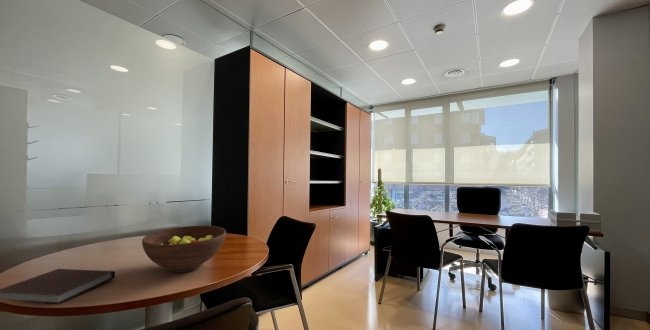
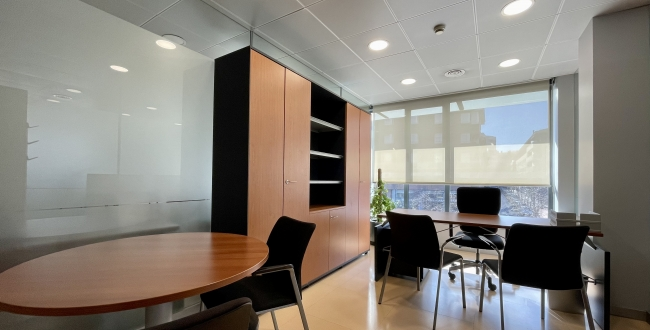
- notebook (59, 284)
- fruit bowl (186, 250)
